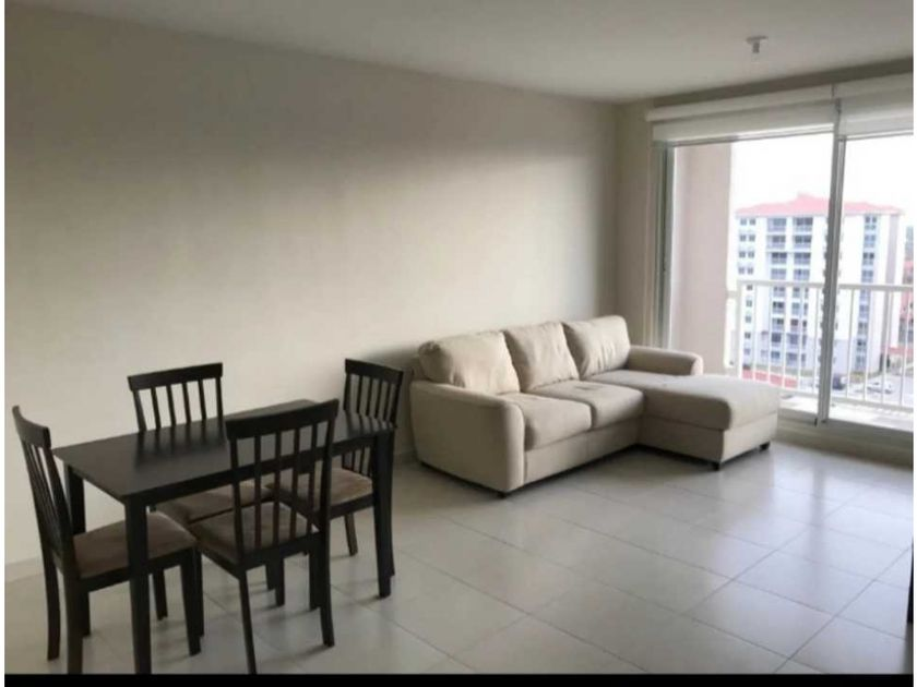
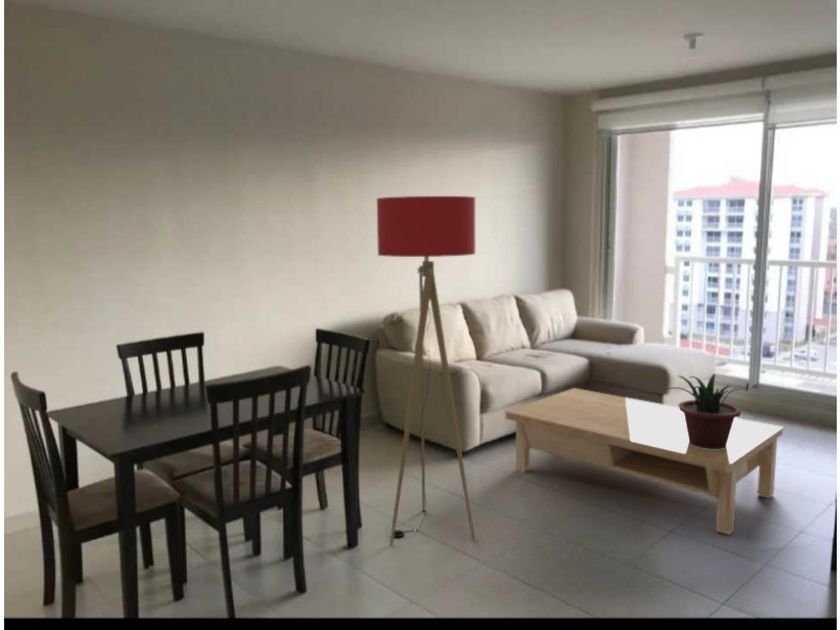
+ potted plant (702, 411)
+ floor lamp (429, 370)
+ coffee table (636, 451)
